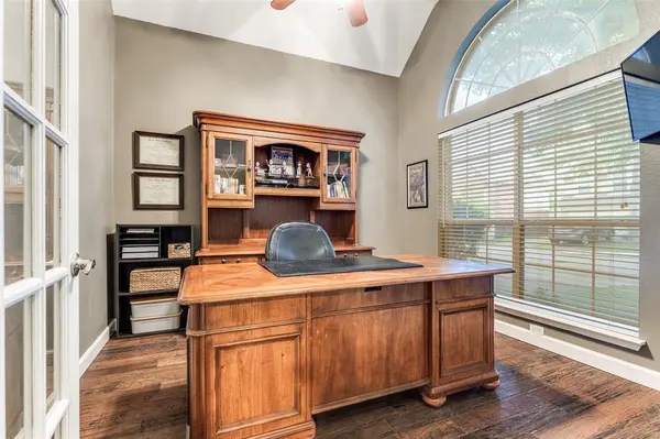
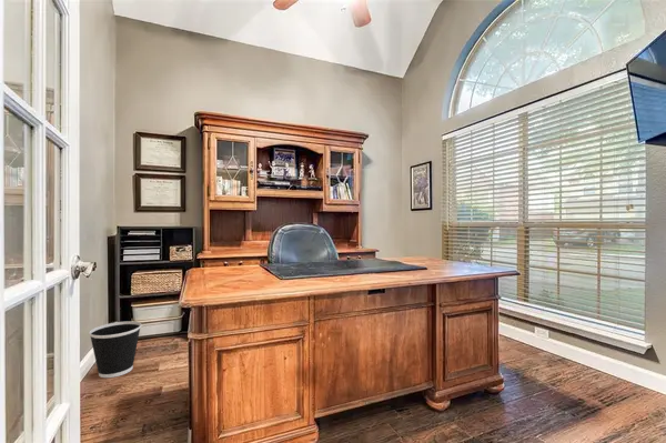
+ wastebasket (115, 349)
